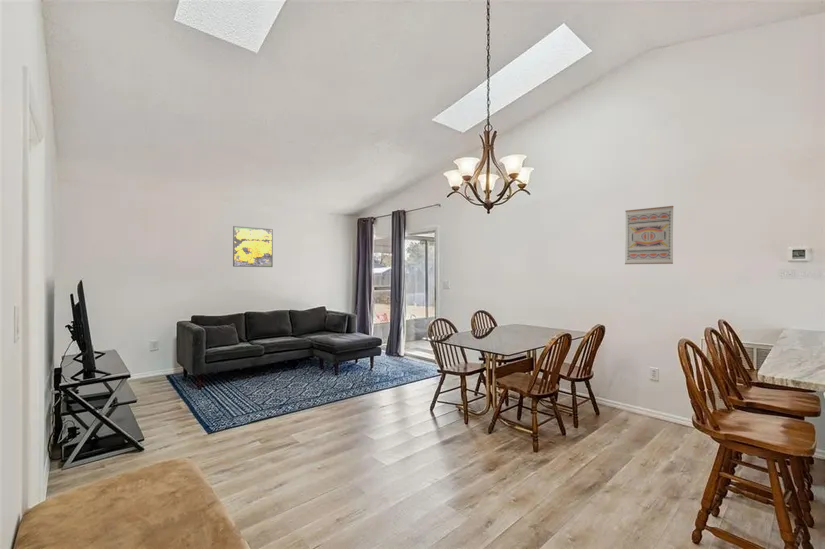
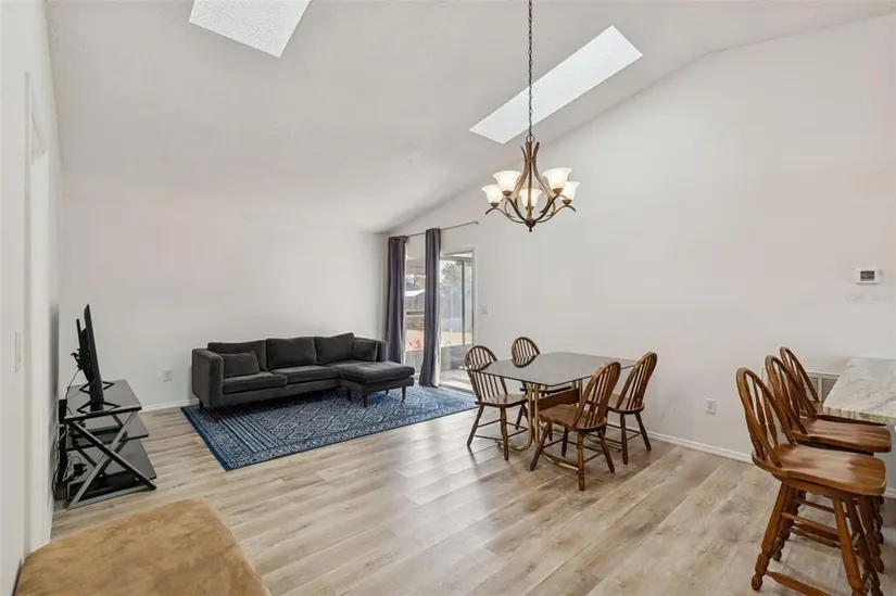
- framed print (253, 247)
- wall art (648, 236)
